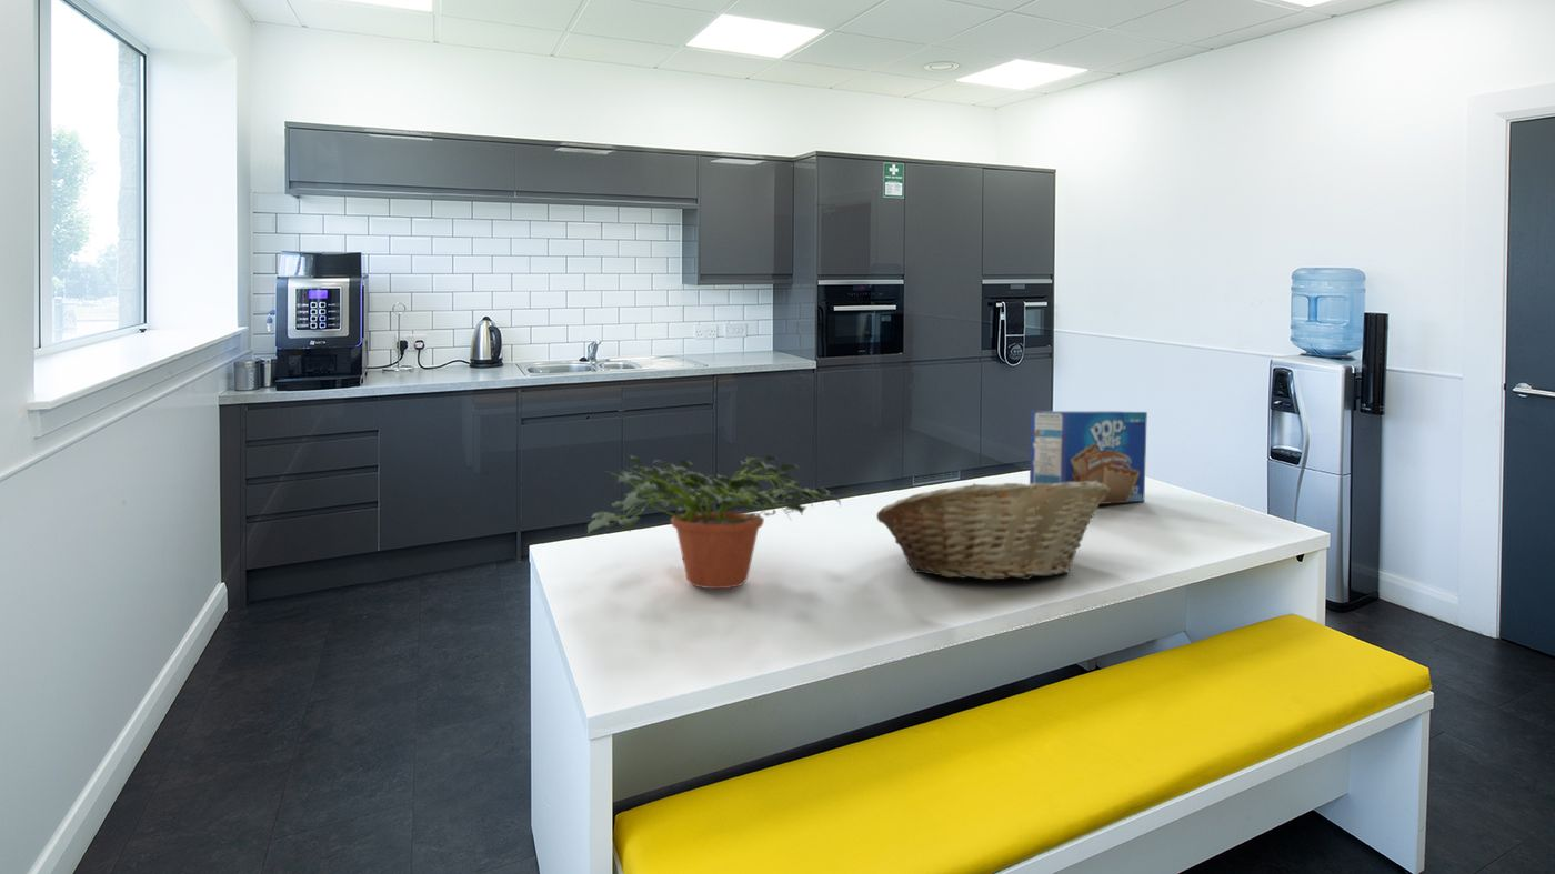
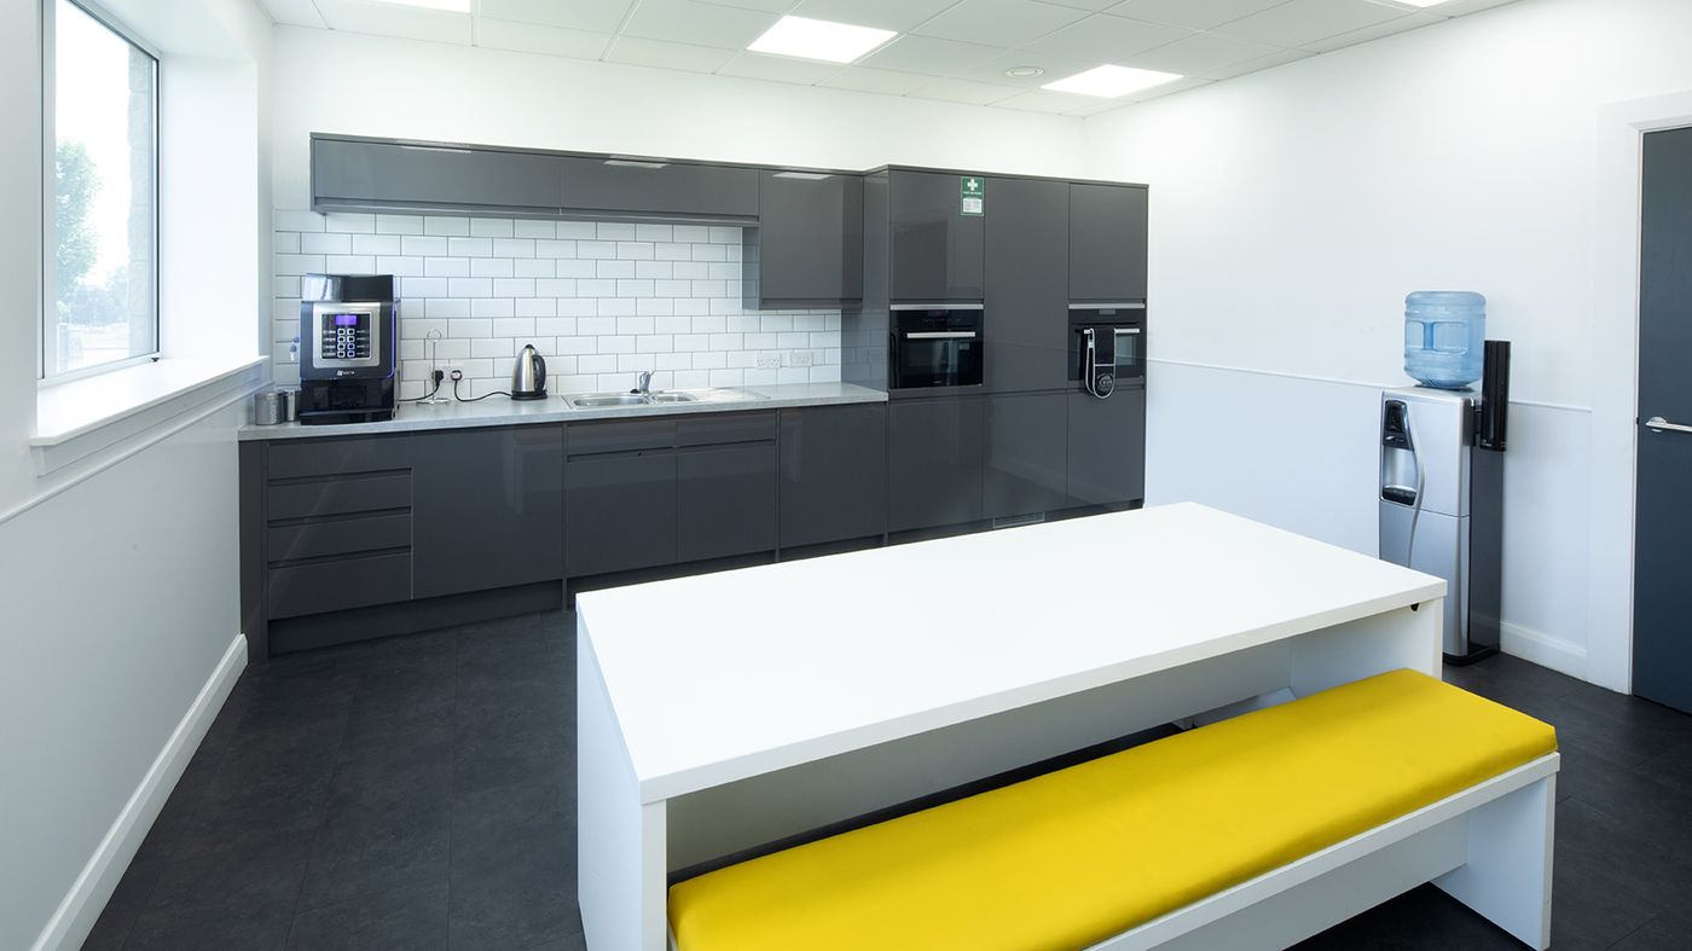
- fruit basket (992, 522)
- toaster pastry box (1087, 456)
- potted plant (705, 515)
